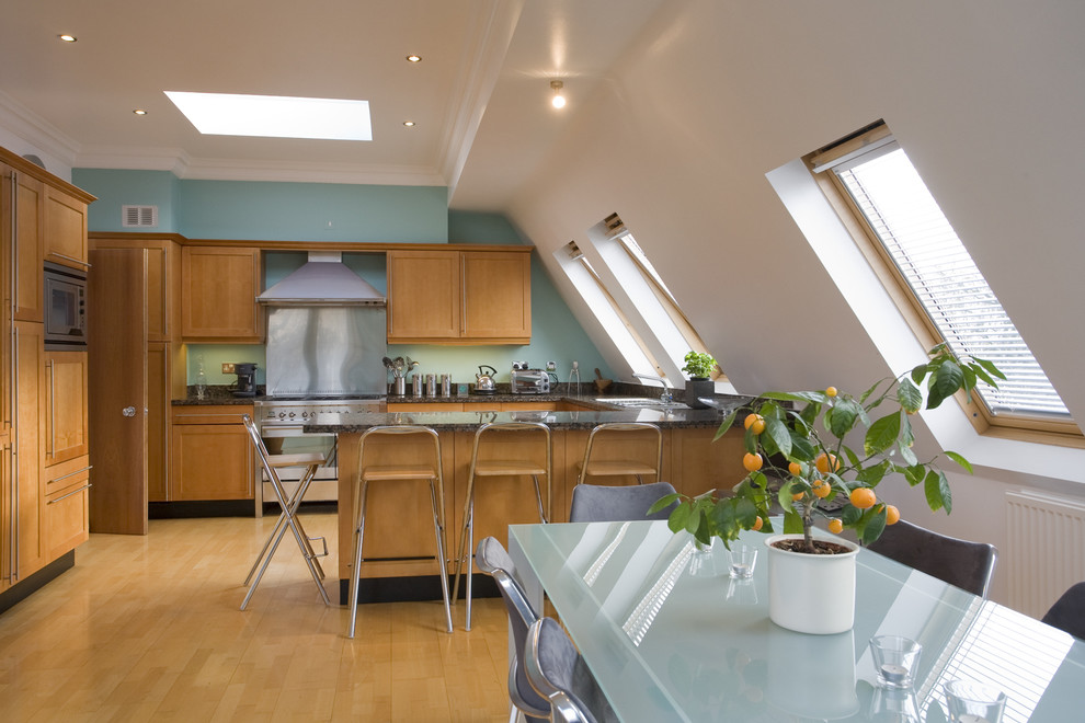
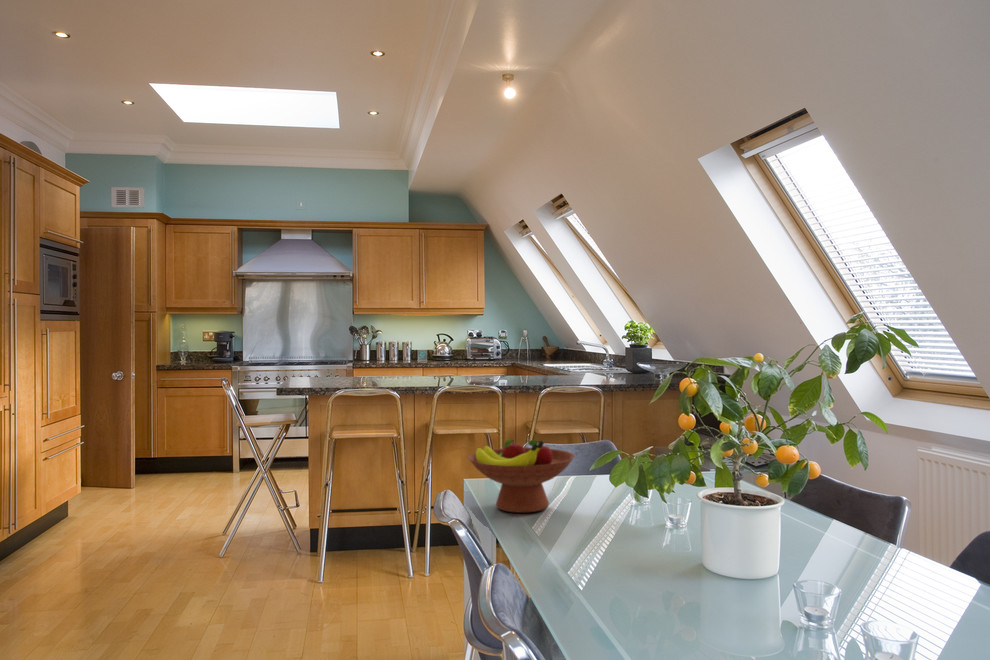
+ fruit bowl (521, 471)
